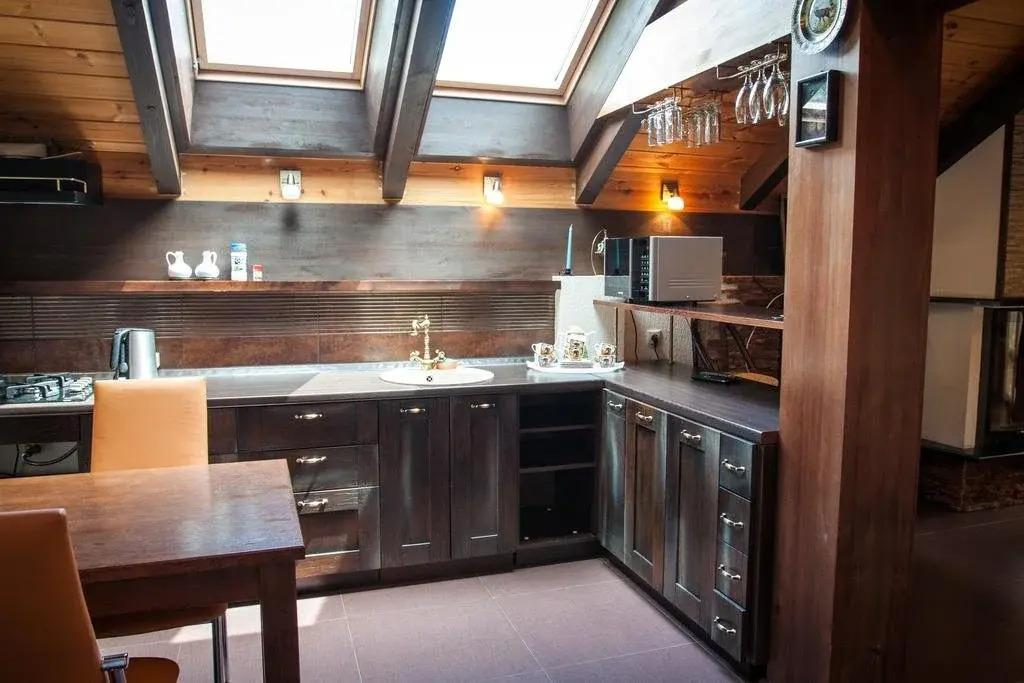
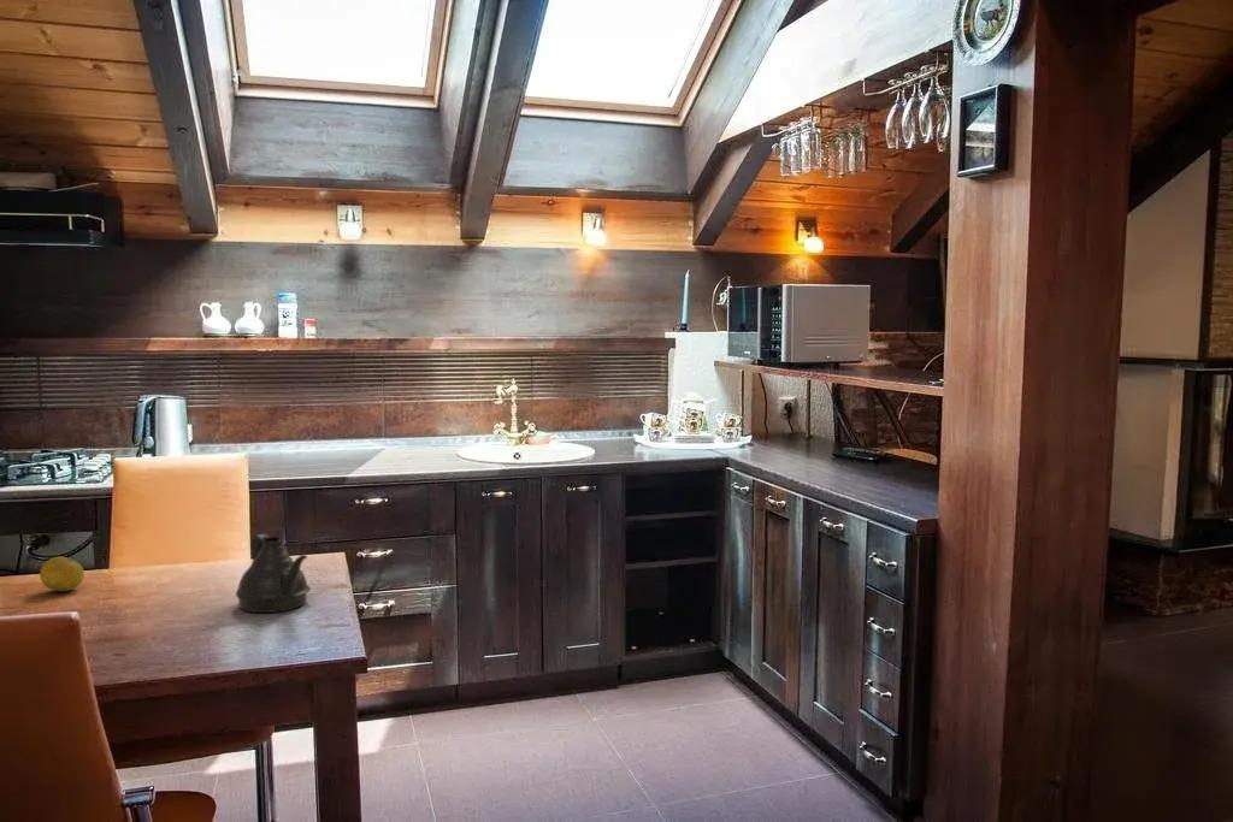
+ teapot (277, 574)
+ fruit (61, 574)
